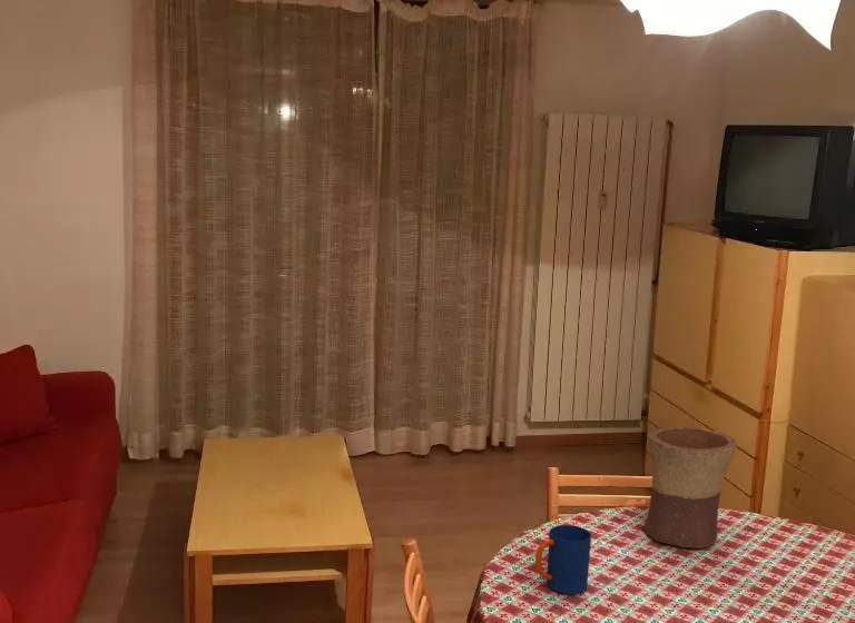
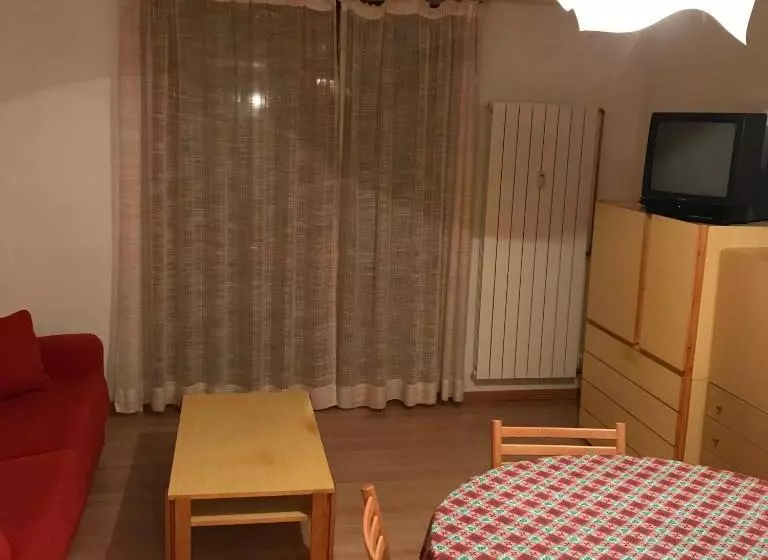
- mug (561, 561)
- flower pot (687, 485)
